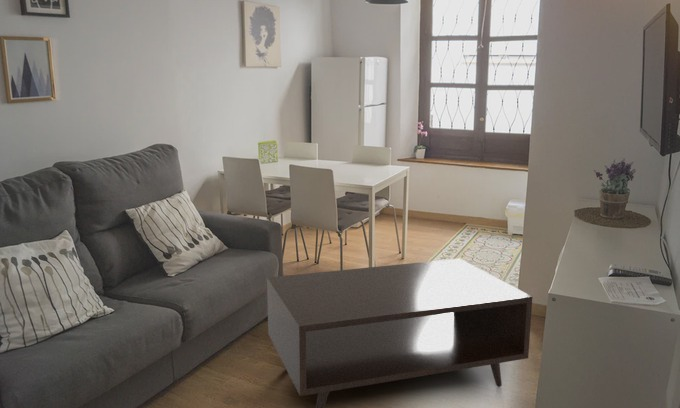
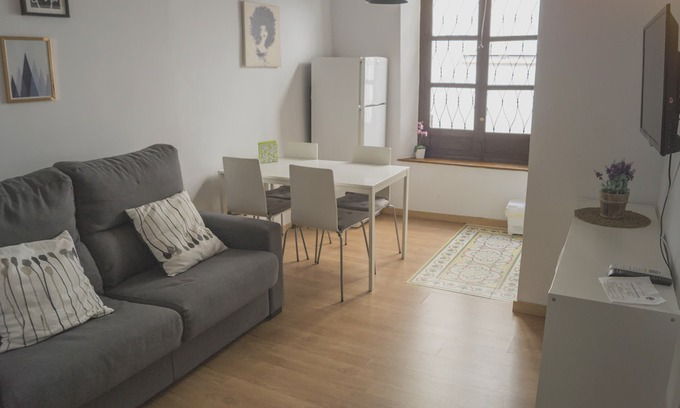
- coffee table (392, 332)
